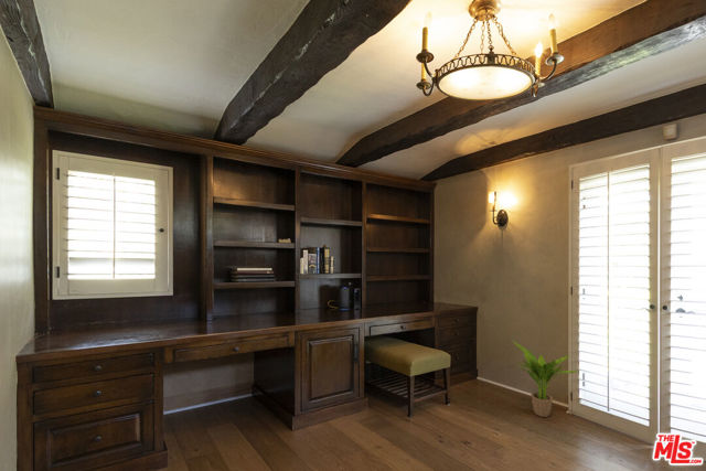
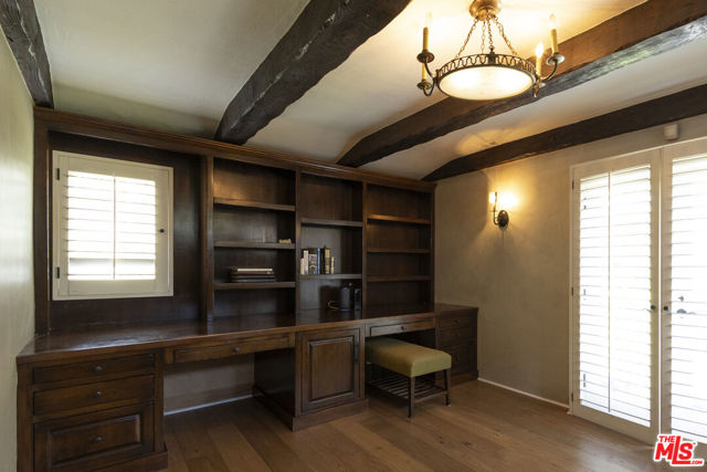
- potted plant (539, 381)
